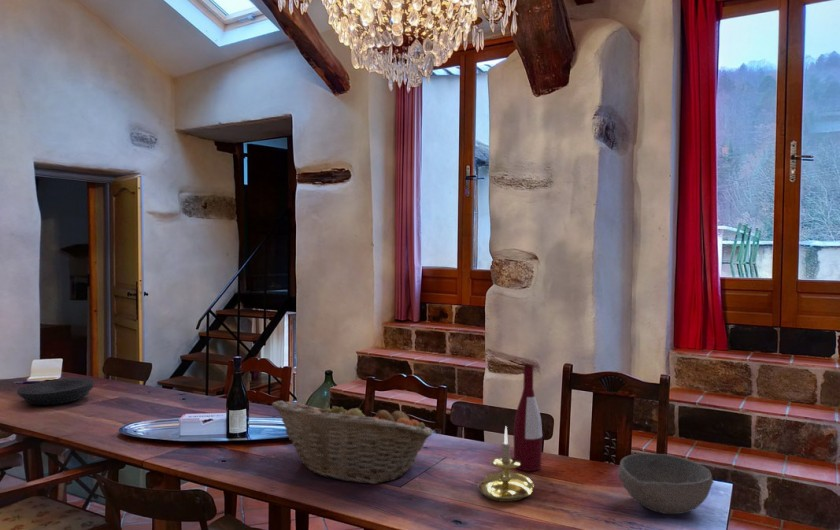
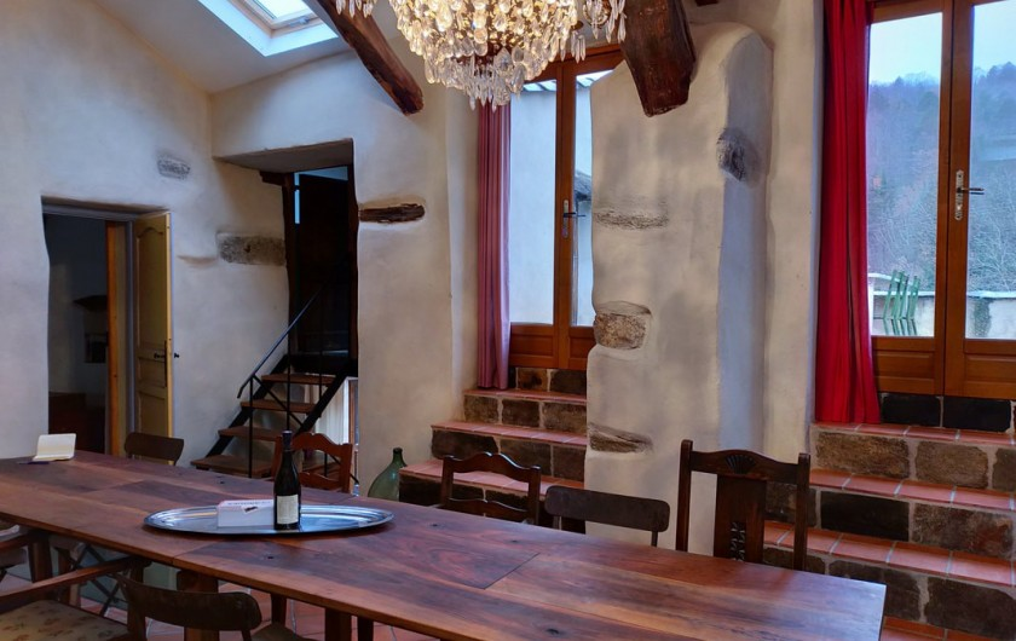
- candle holder (503, 460)
- plate (56, 392)
- fruit basket (351, 430)
- alcohol (528, 416)
- bowl (663, 485)
